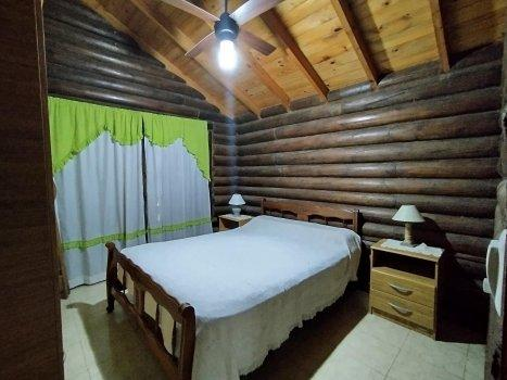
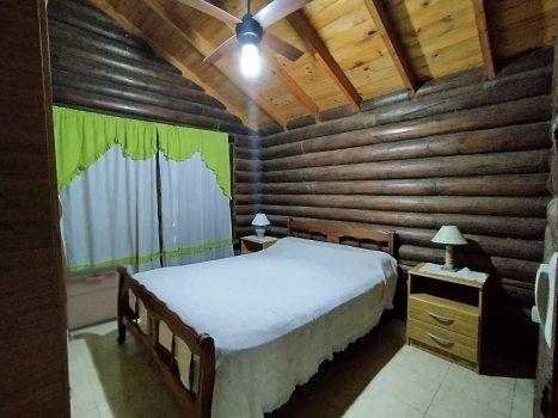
+ laundry hamper (96, 299)
